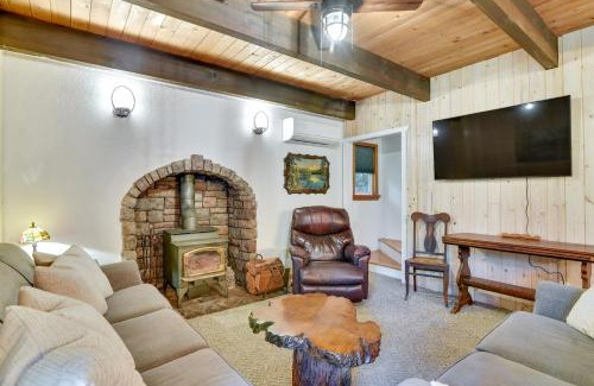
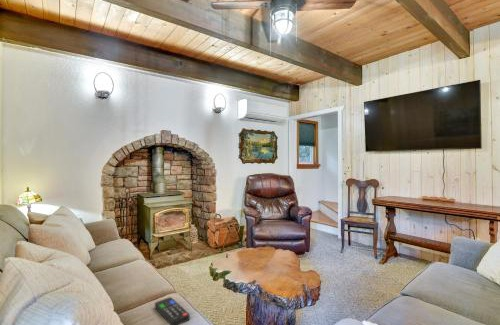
+ remote control (171, 310)
